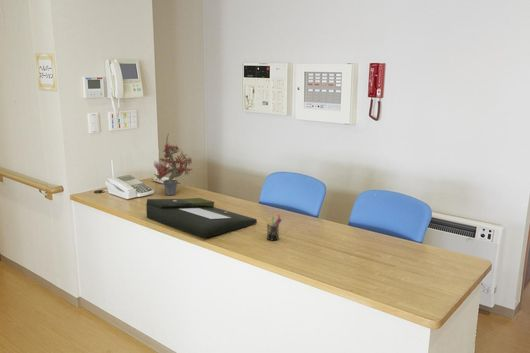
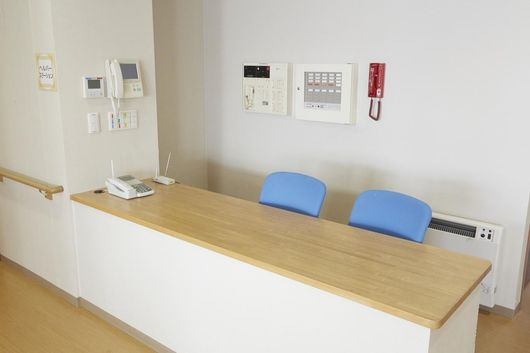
- potted plant (169, 163)
- pen holder (273, 226)
- document tray (201, 210)
